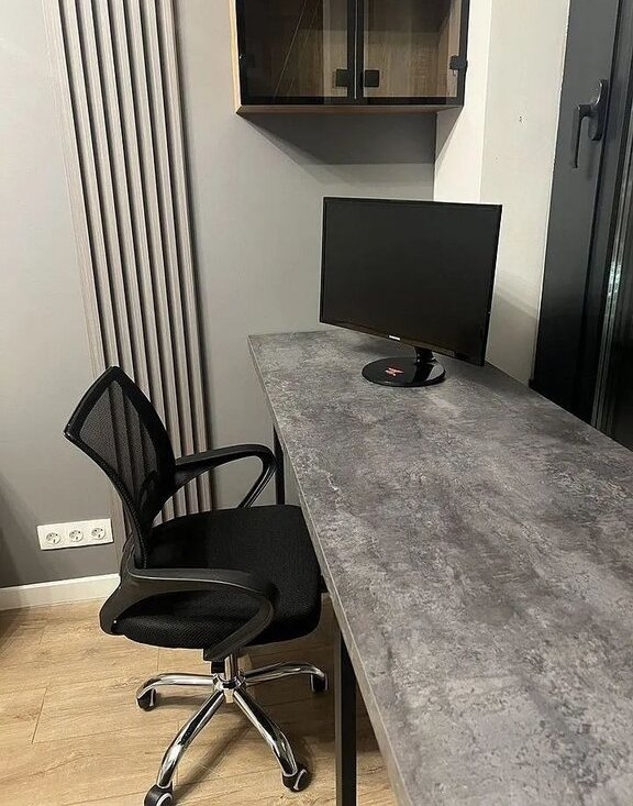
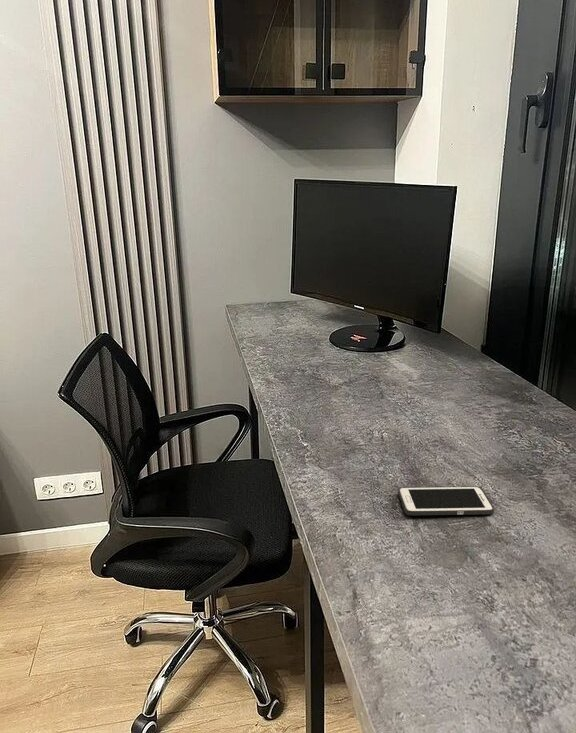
+ cell phone (444, 500)
